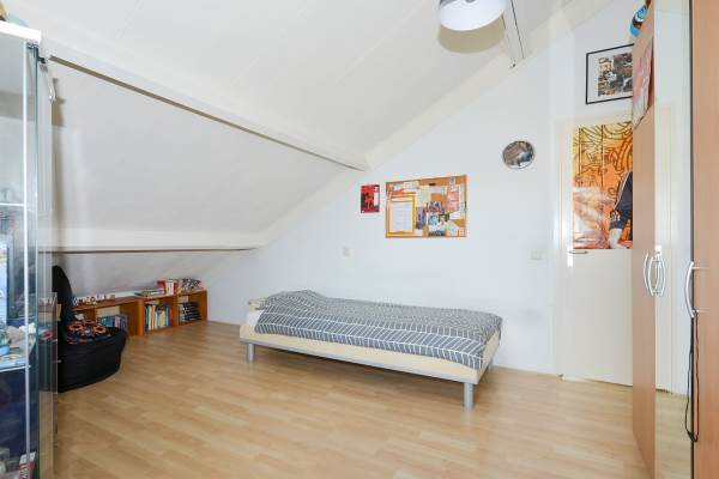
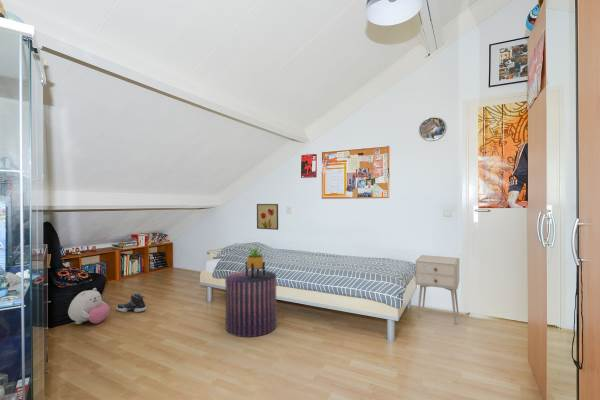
+ potted plant (255, 258)
+ plush toy (89, 306)
+ wall art (267, 216)
+ sneaker (131, 301)
+ pouf (251, 301)
+ nightstand (438, 286)
